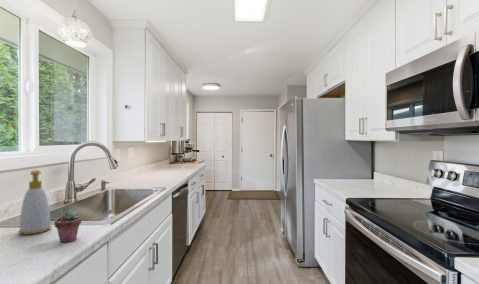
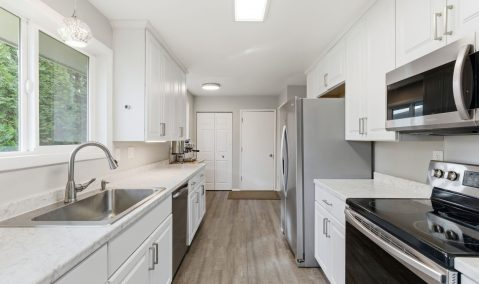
- soap bottle (35, 200)
- potted succulent (68, 224)
